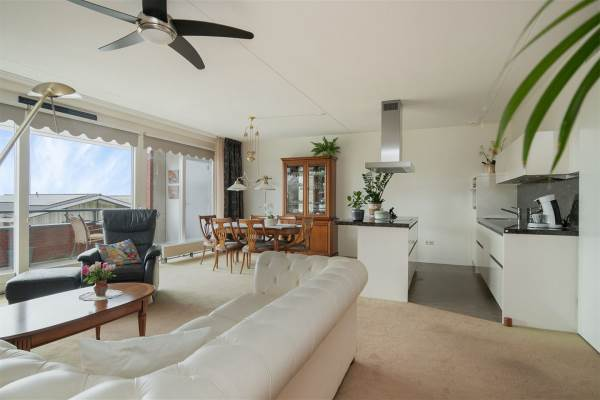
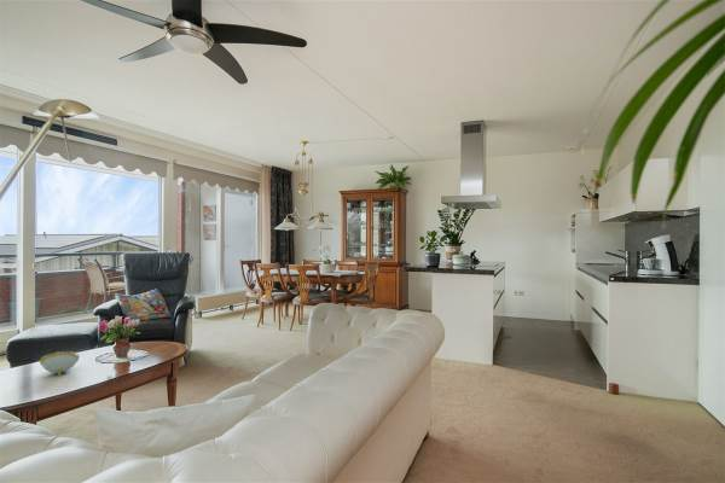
+ decorative bowl (59, 360)
